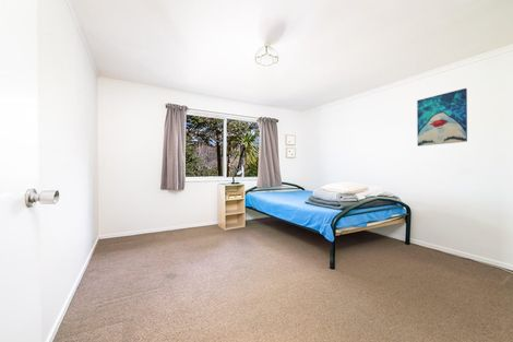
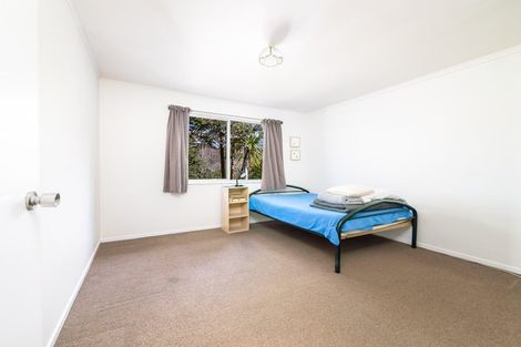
- wall art (440, 119)
